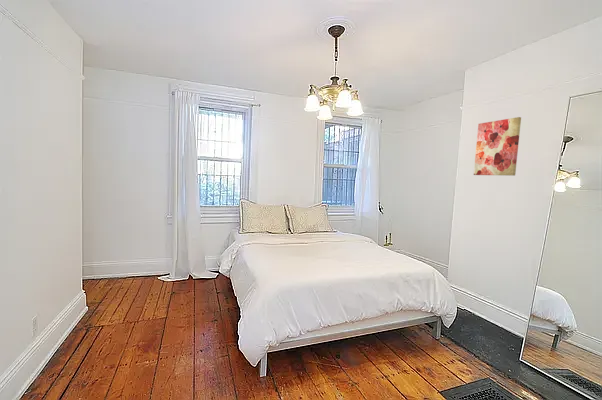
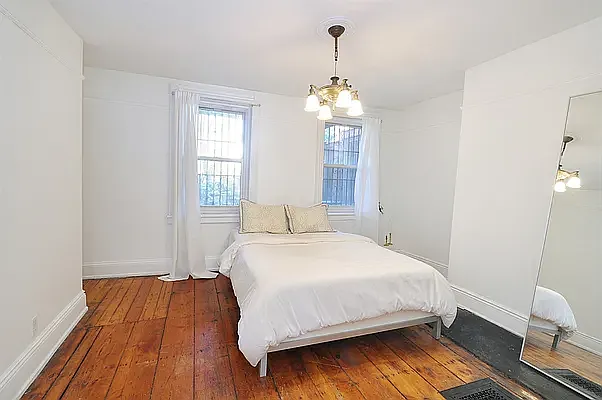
- wall art (495, 148)
